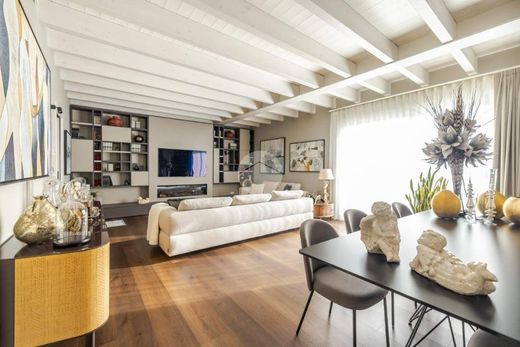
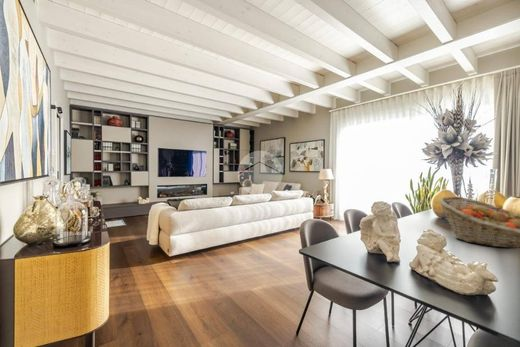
+ fruit basket (484, 219)
